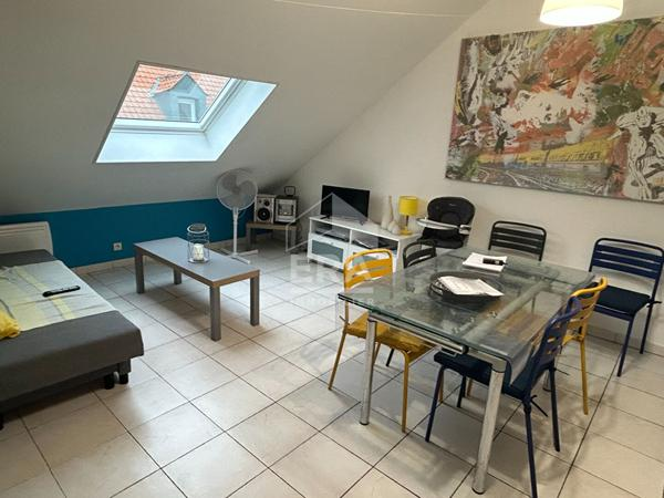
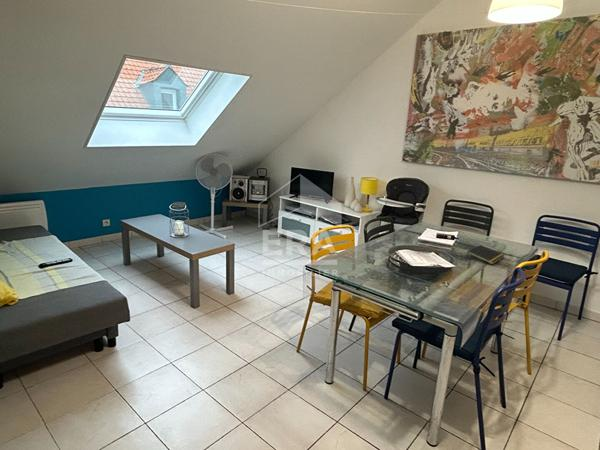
+ notepad (486, 254)
